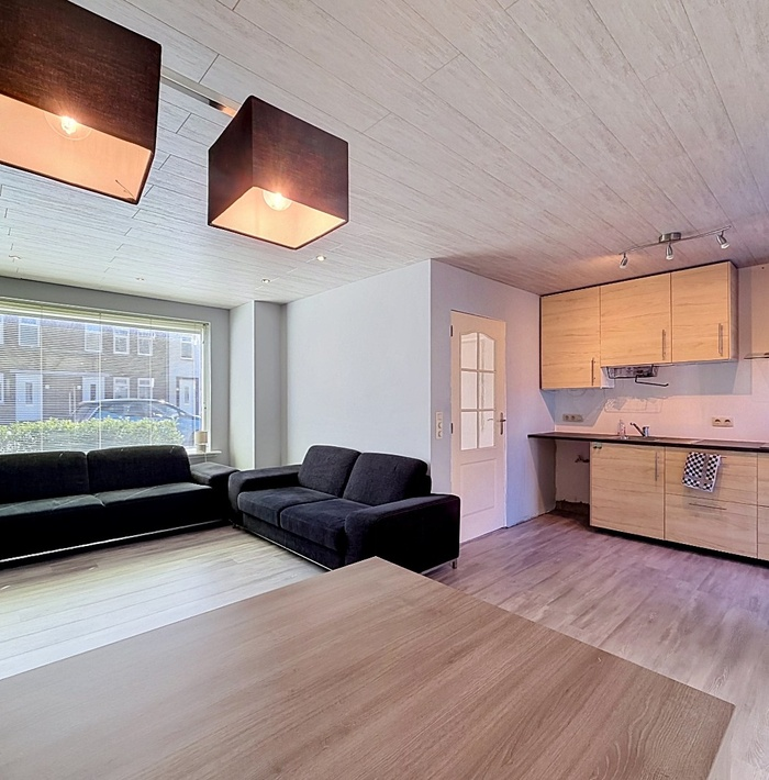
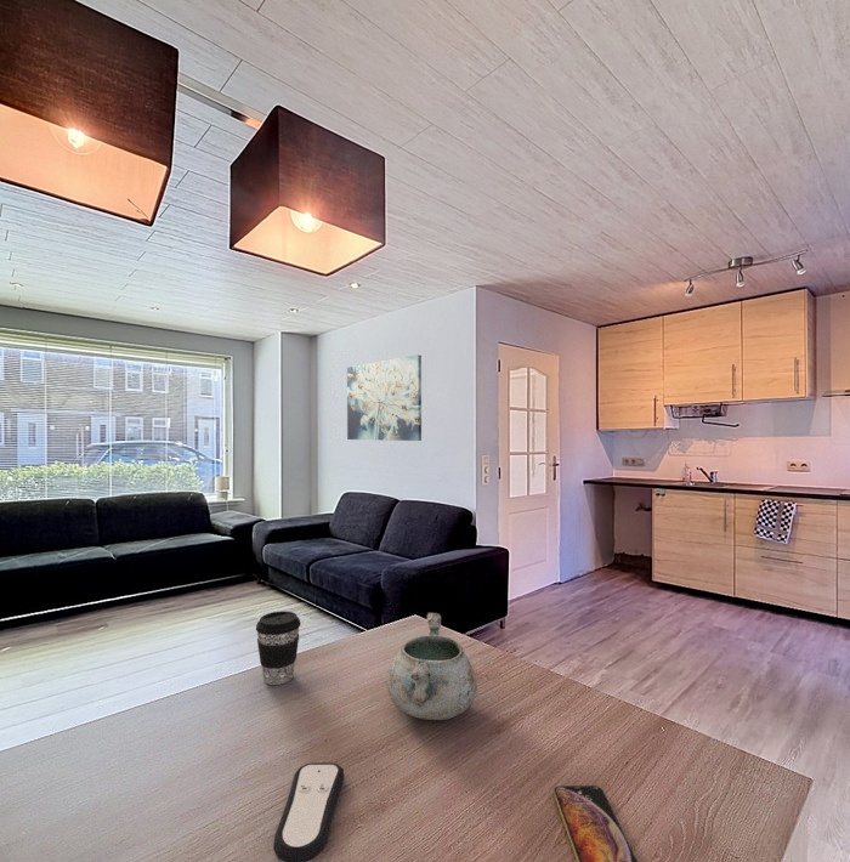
+ remote control (310, 806)
+ decorative bowl (431, 671)
+ wall art (380, 401)
+ smartphone (593, 827)
+ coffee cup (278, 647)
